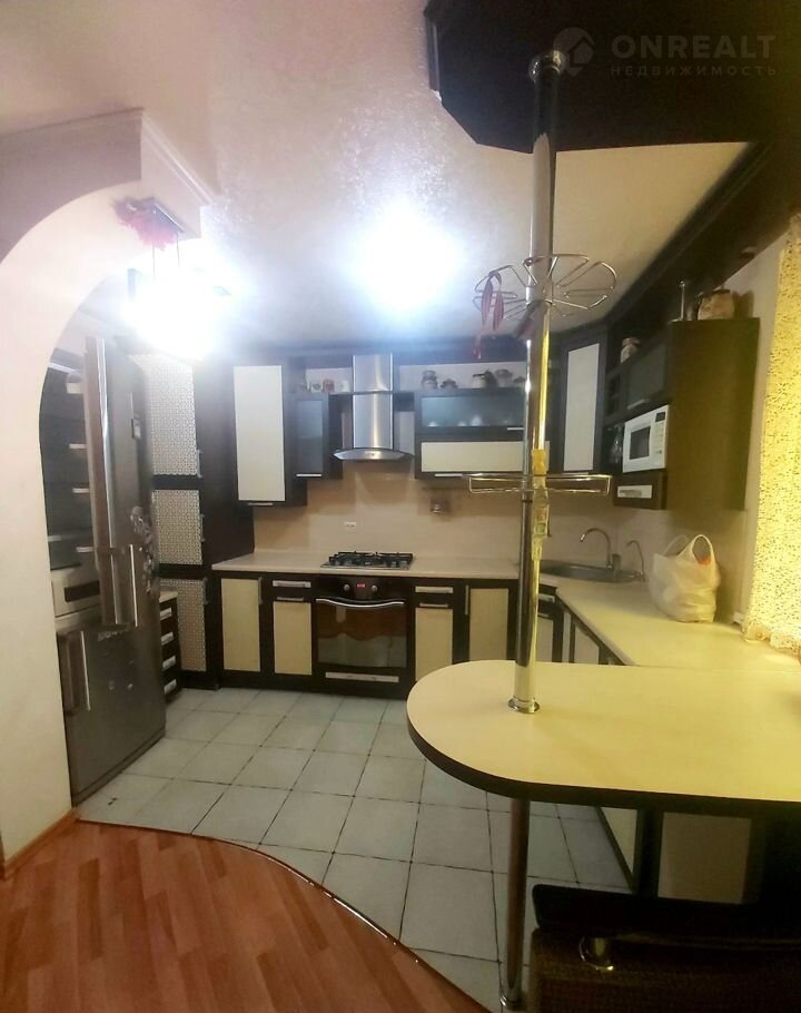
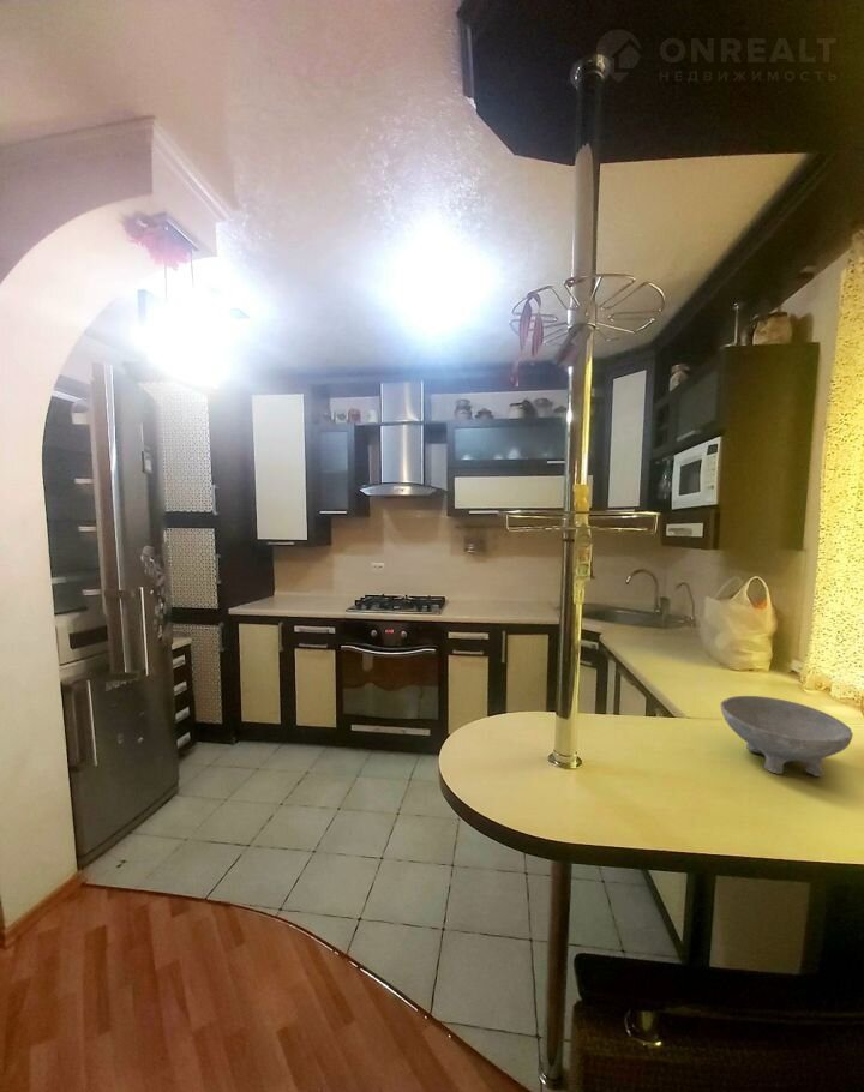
+ bowl (780, 737)
